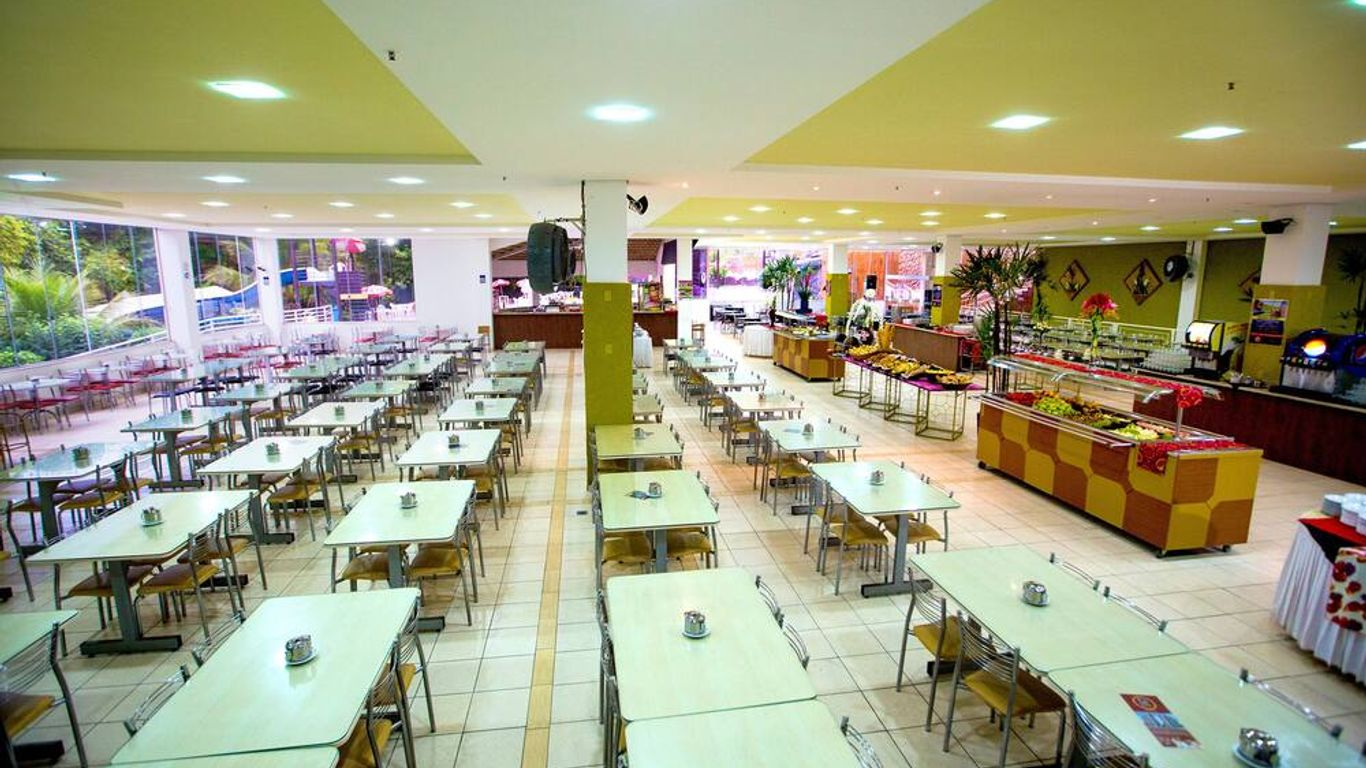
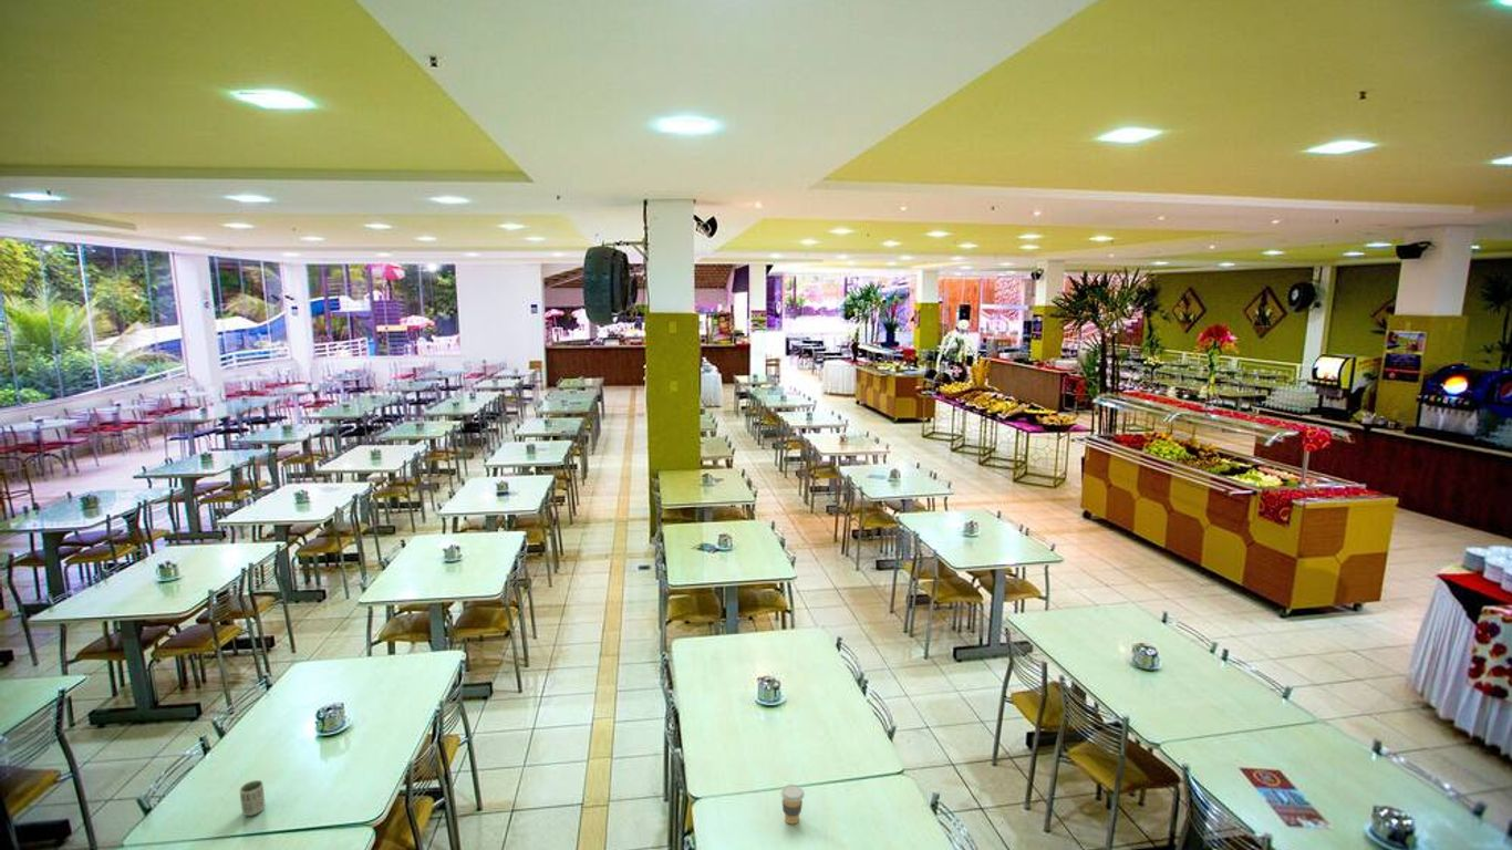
+ coffee cup (791, 805)
+ cup (252, 798)
